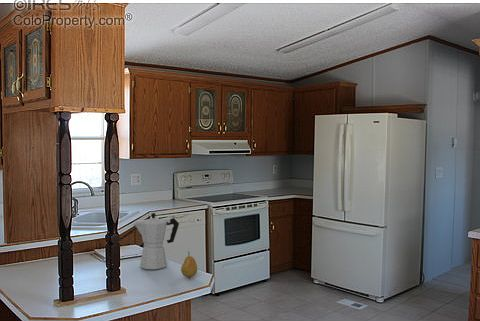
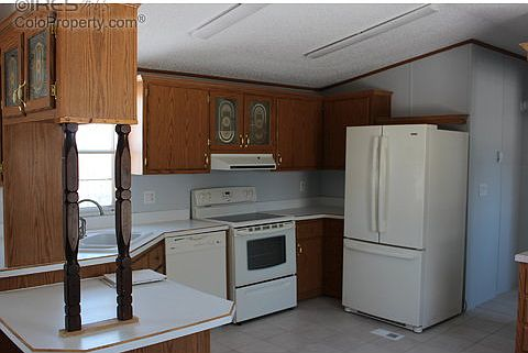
- moka pot (156, 239)
- fruit (189, 265)
